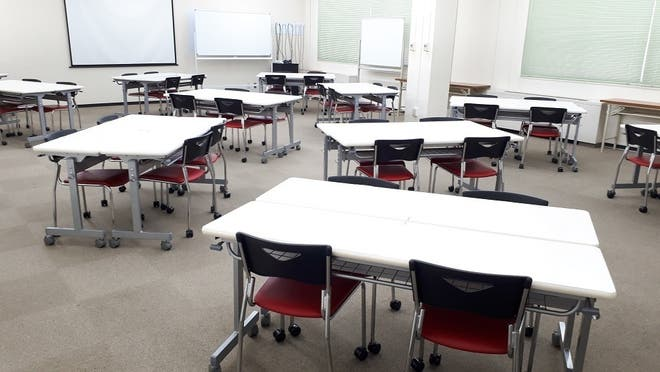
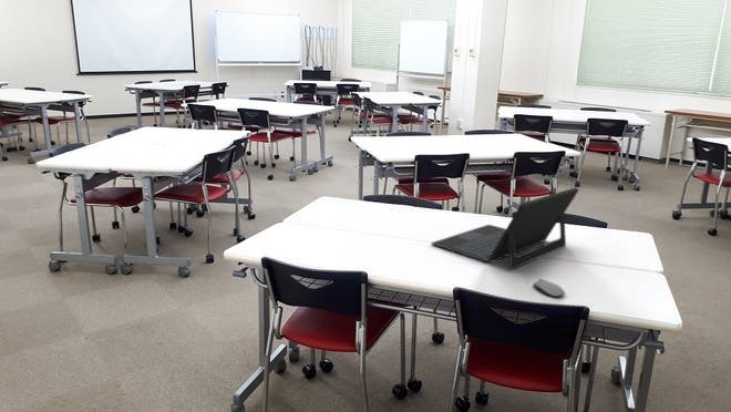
+ computer mouse (549, 286)
+ laptop (511, 220)
